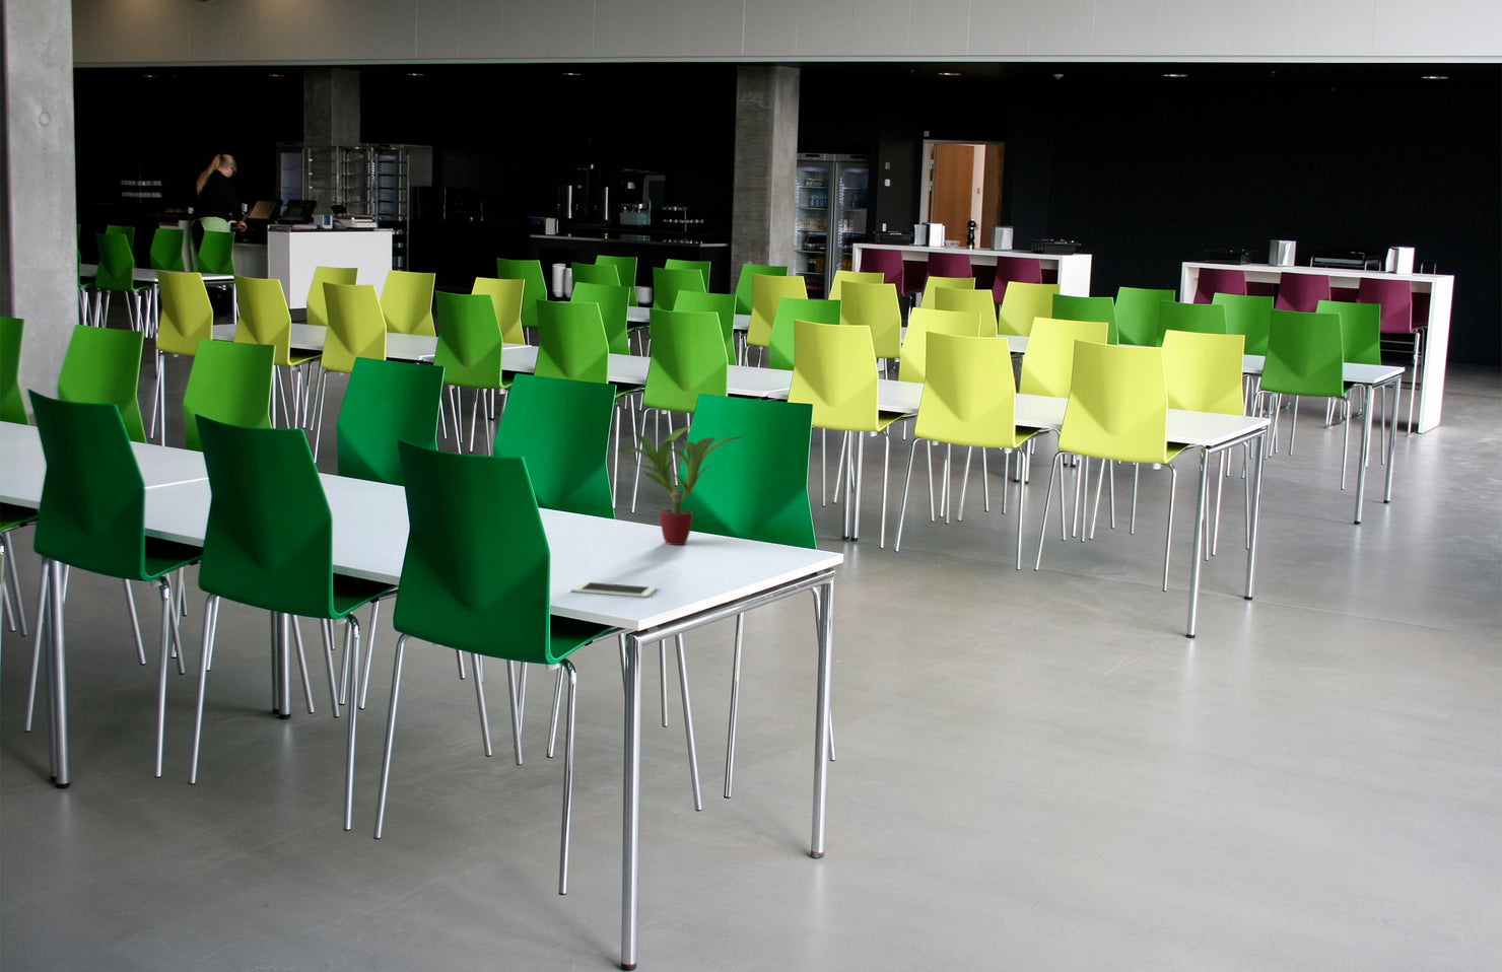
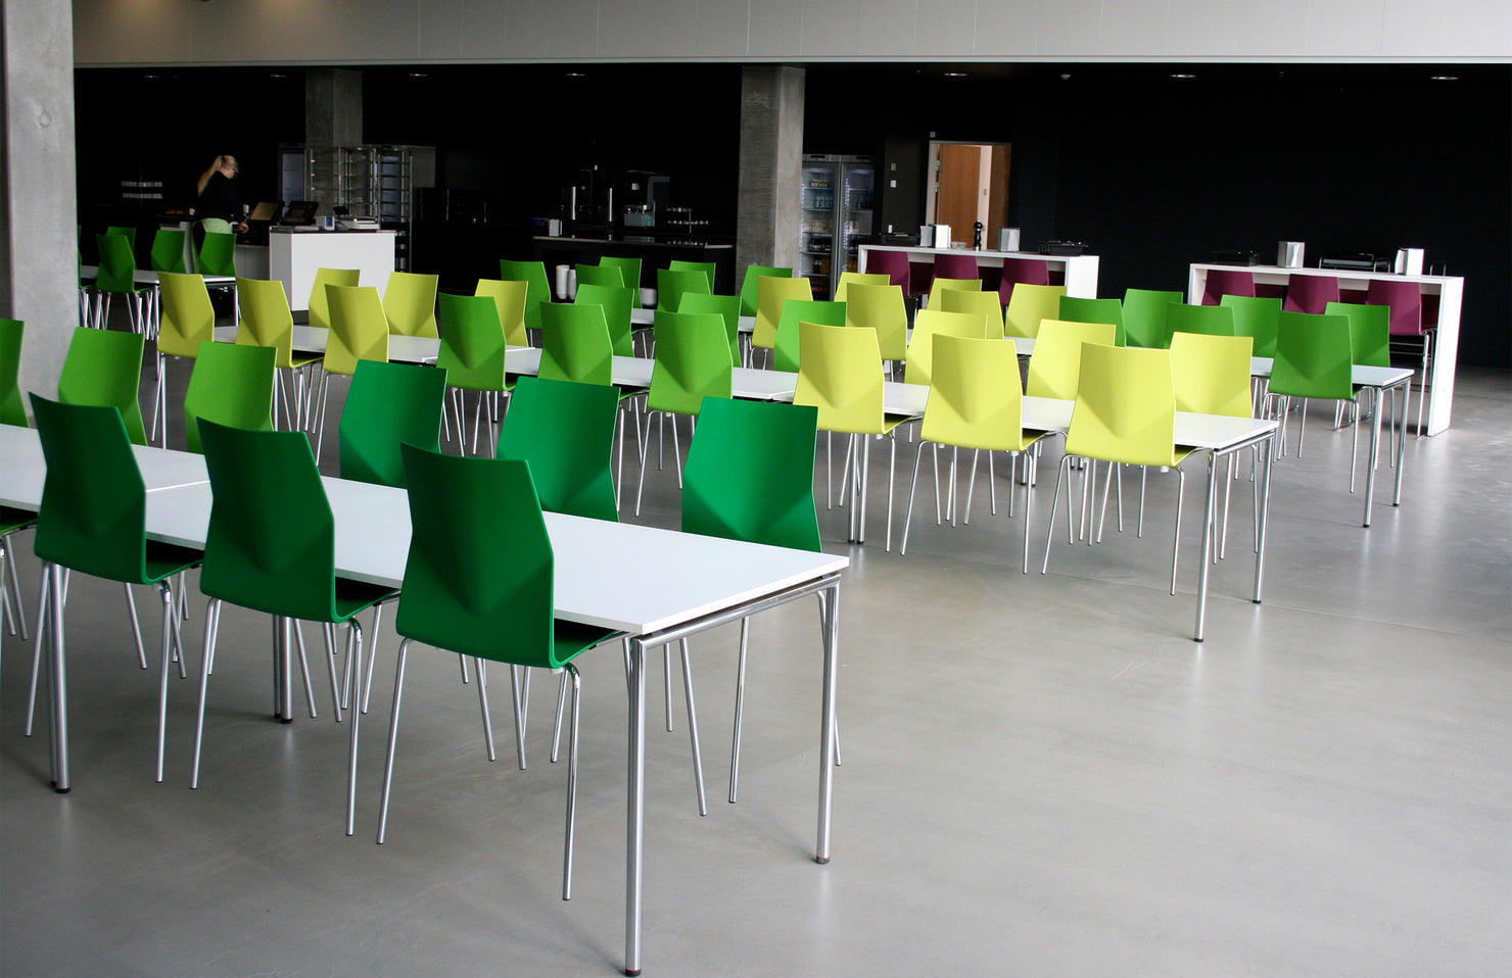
- cell phone (613, 590)
- potted plant (682, 485)
